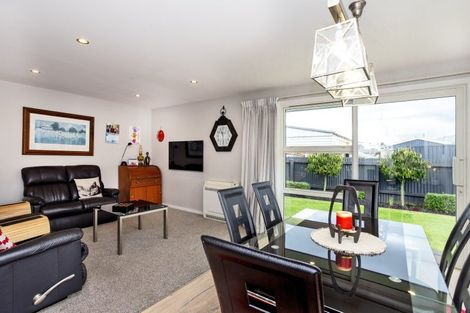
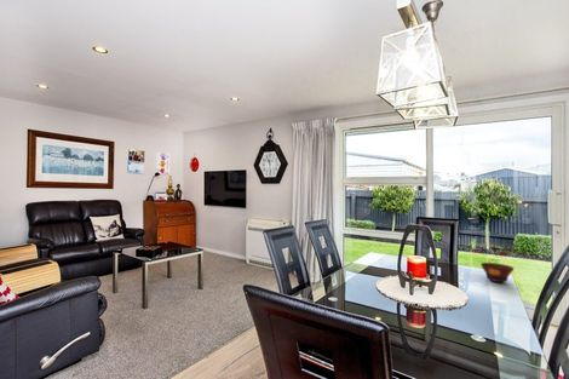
+ bowl (496, 272)
